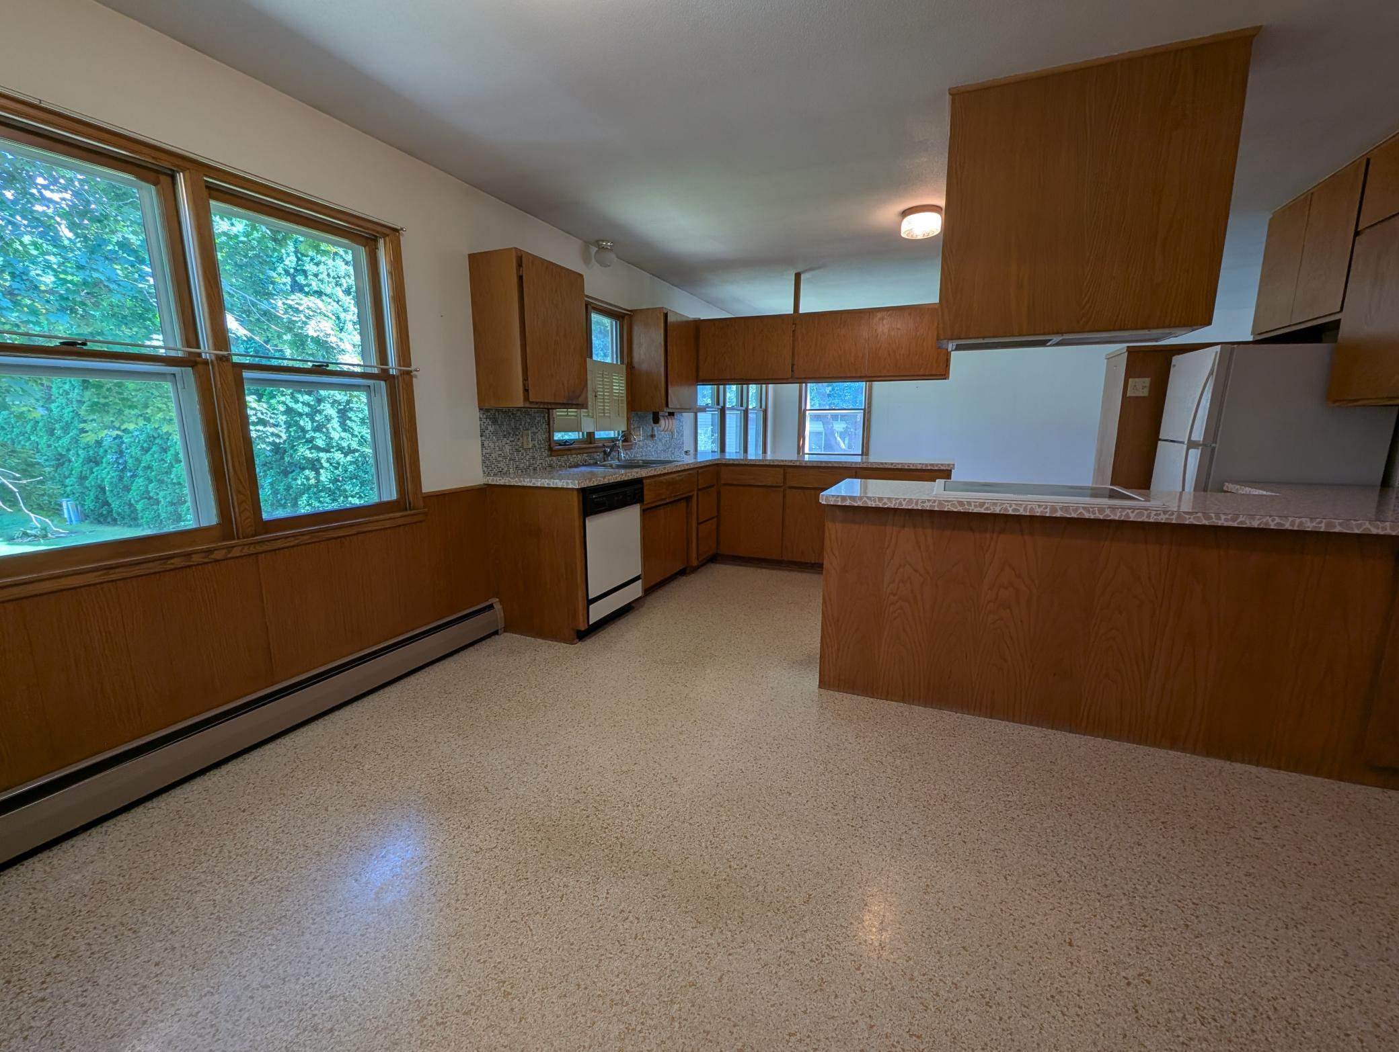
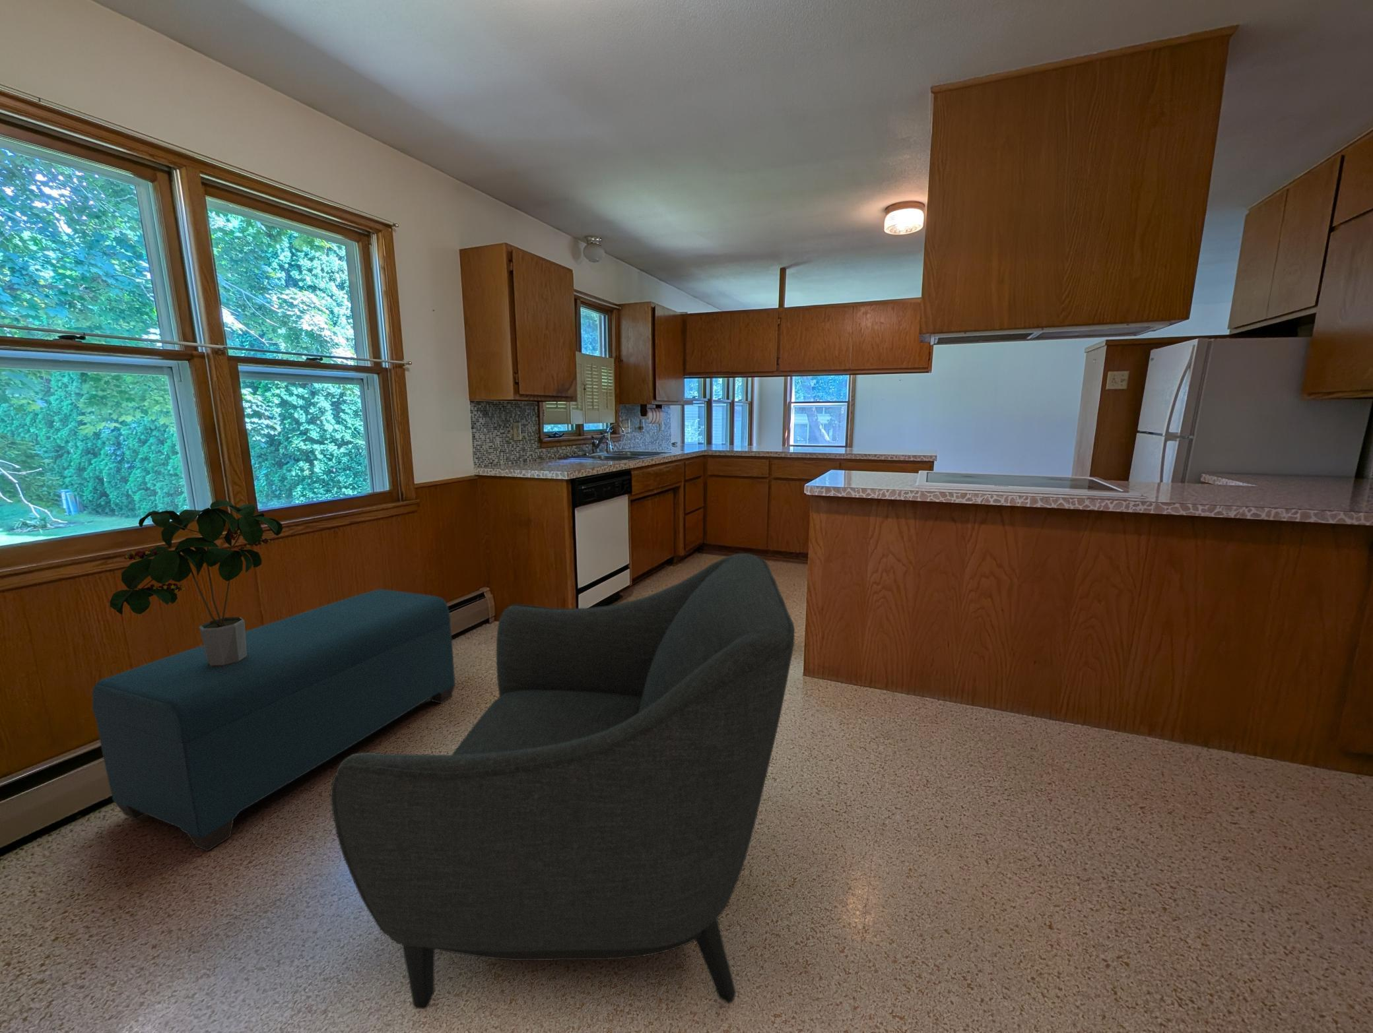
+ bench (309, 688)
+ potted plant (209, 583)
+ chair (607, 738)
